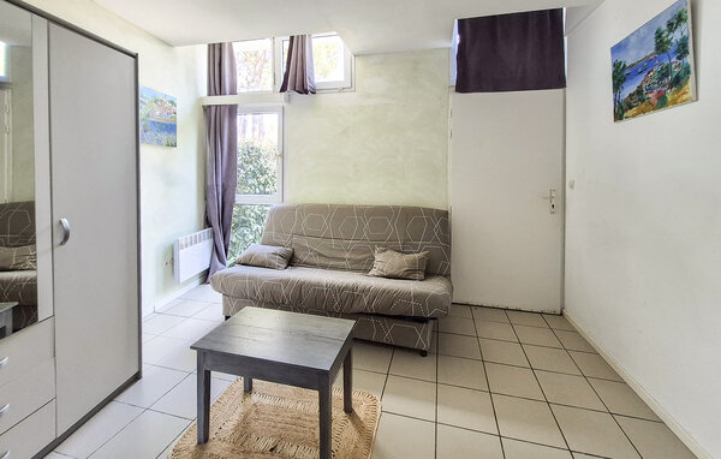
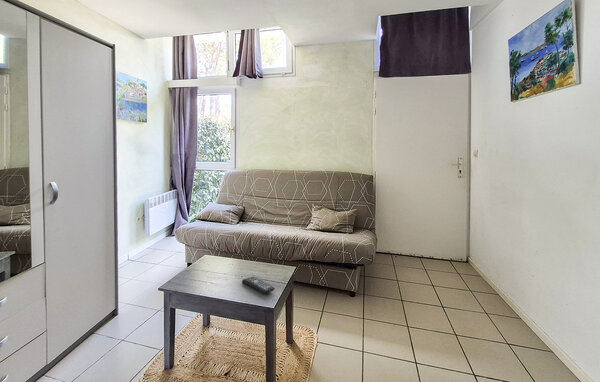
+ remote control (257, 284)
